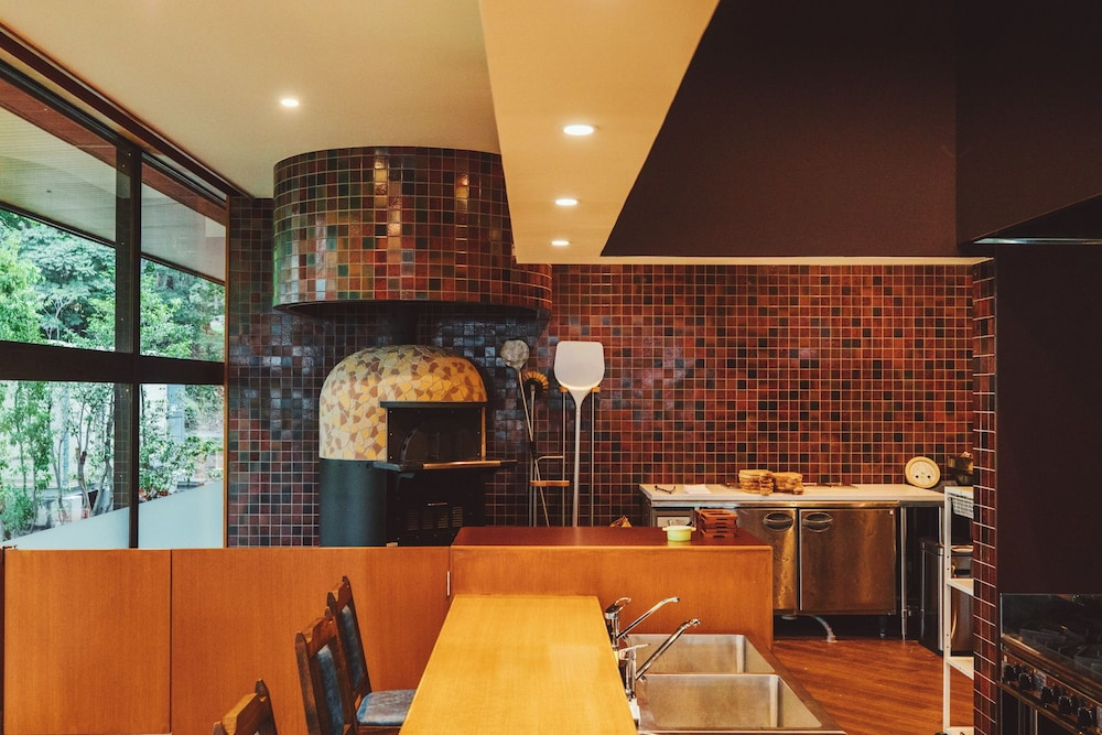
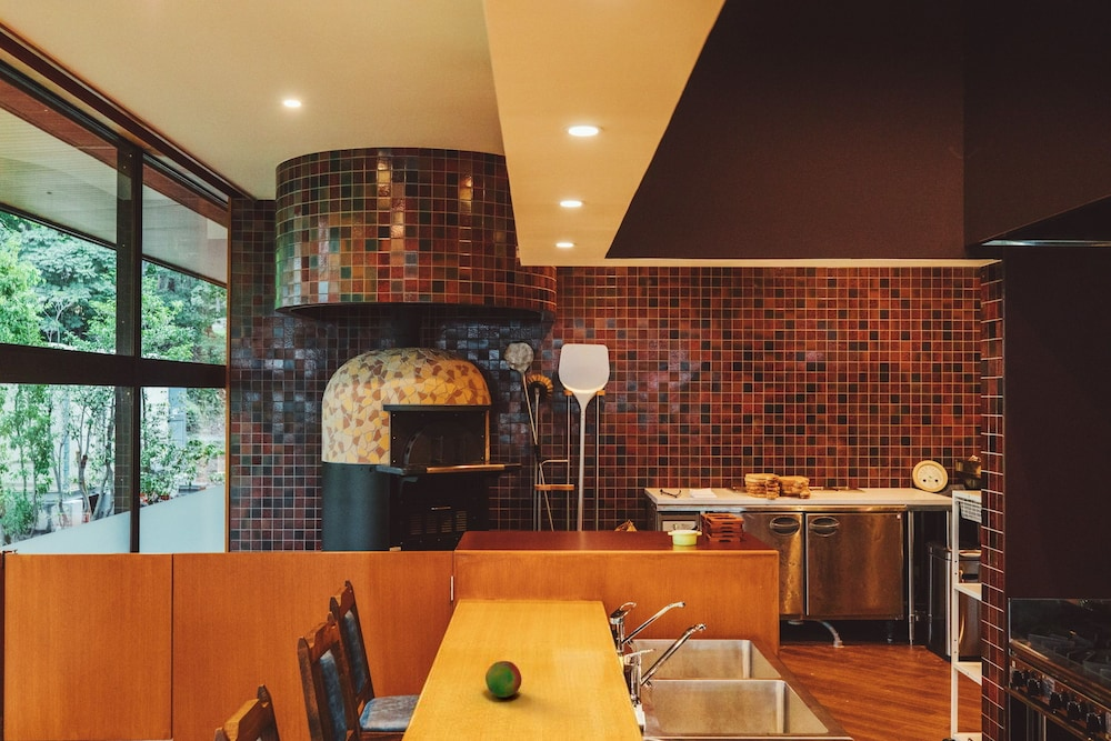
+ fruit (503, 679)
